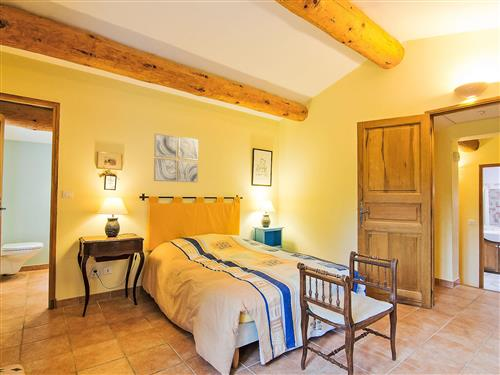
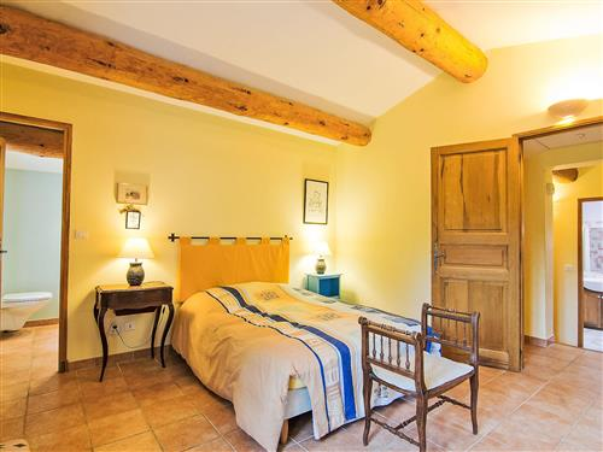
- wall art (177, 158)
